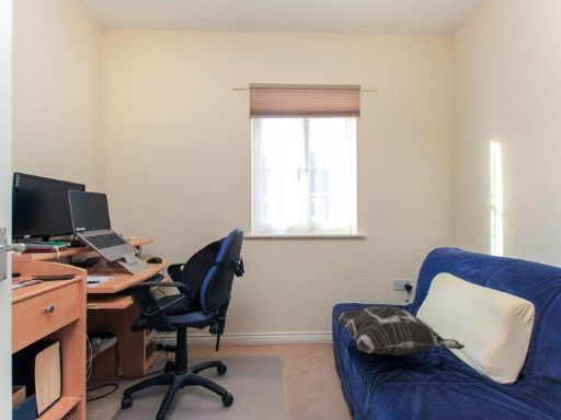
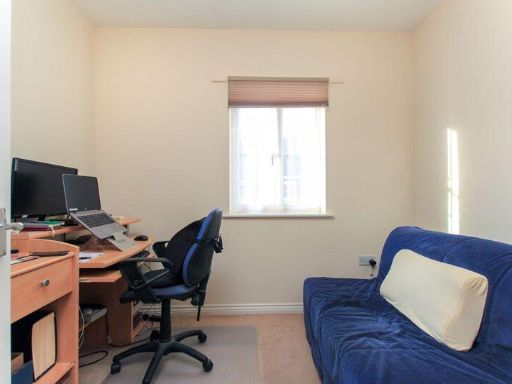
- decorative pillow (390, 329)
